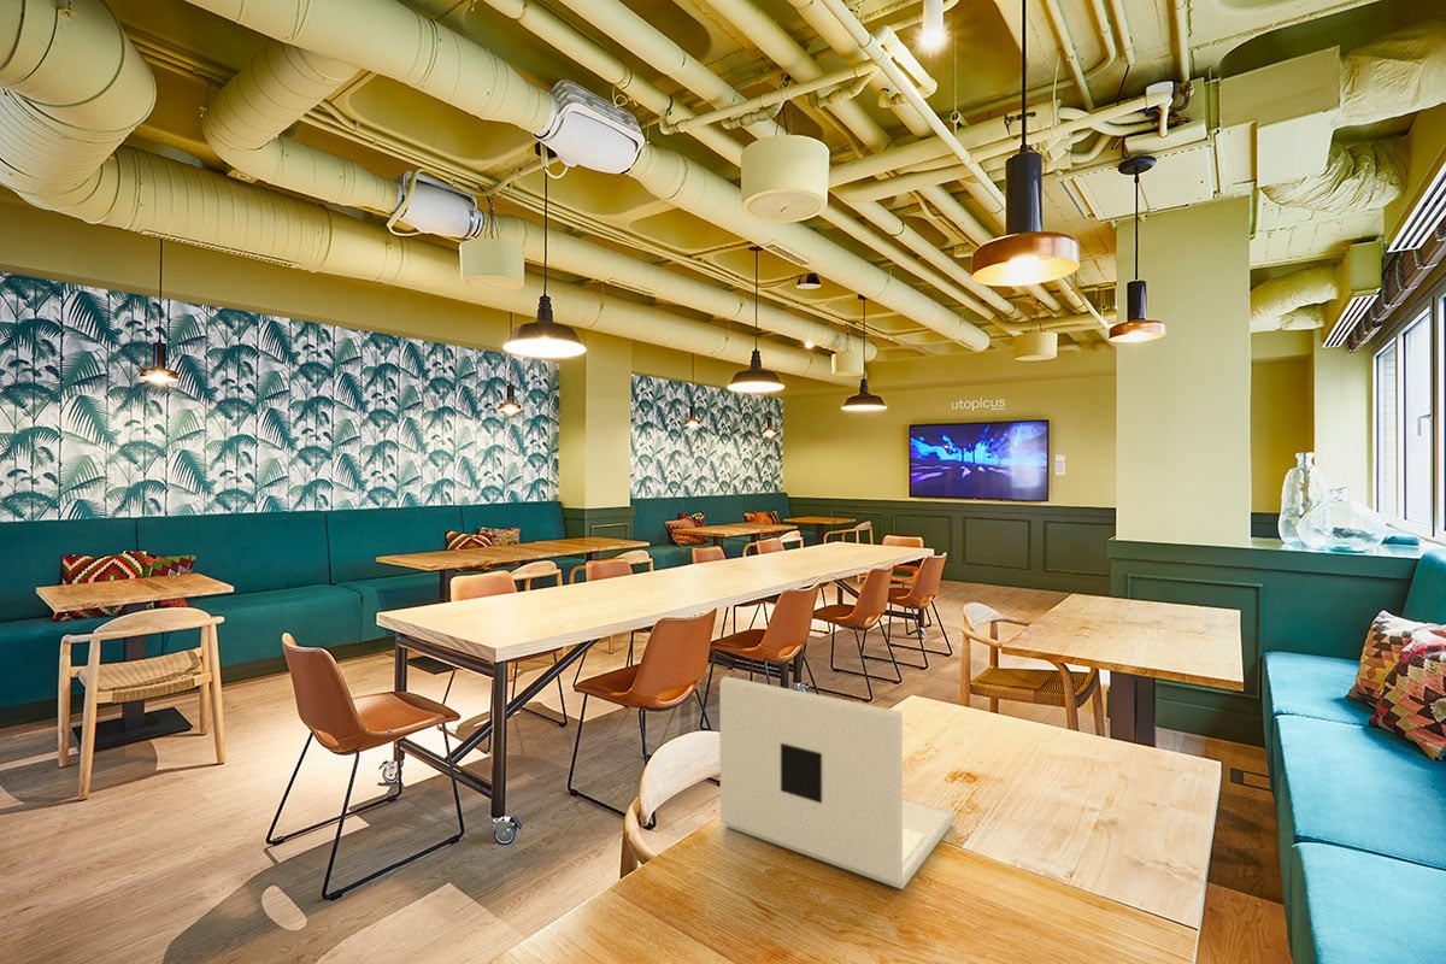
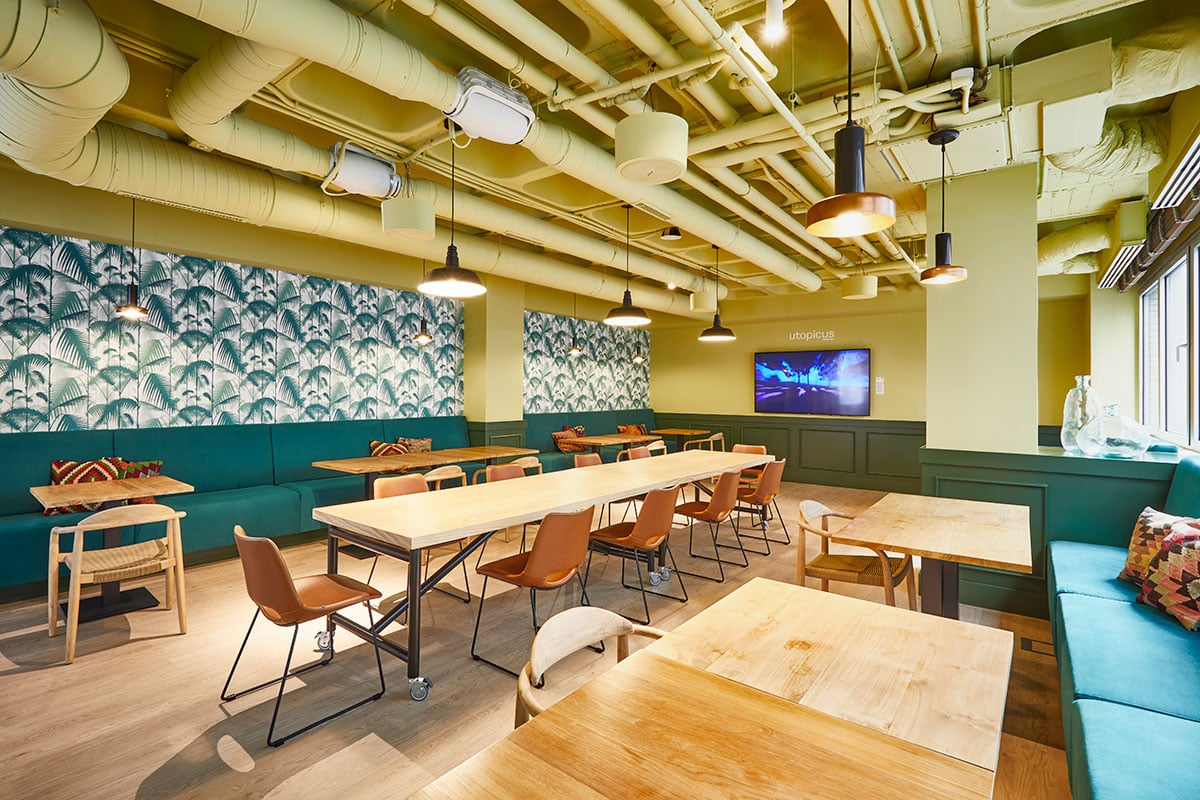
- laptop (837, 751)
